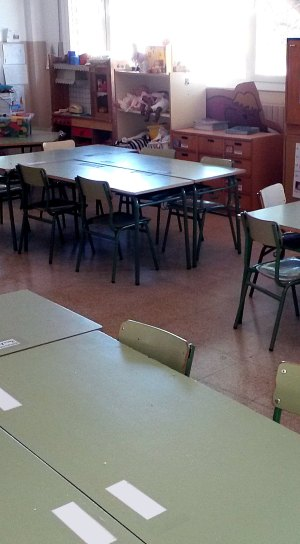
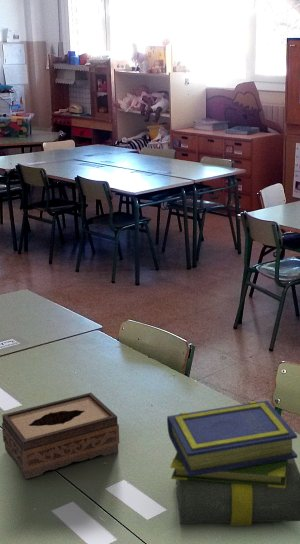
+ tissue box (60, 433)
+ stack of books (232, 463)
